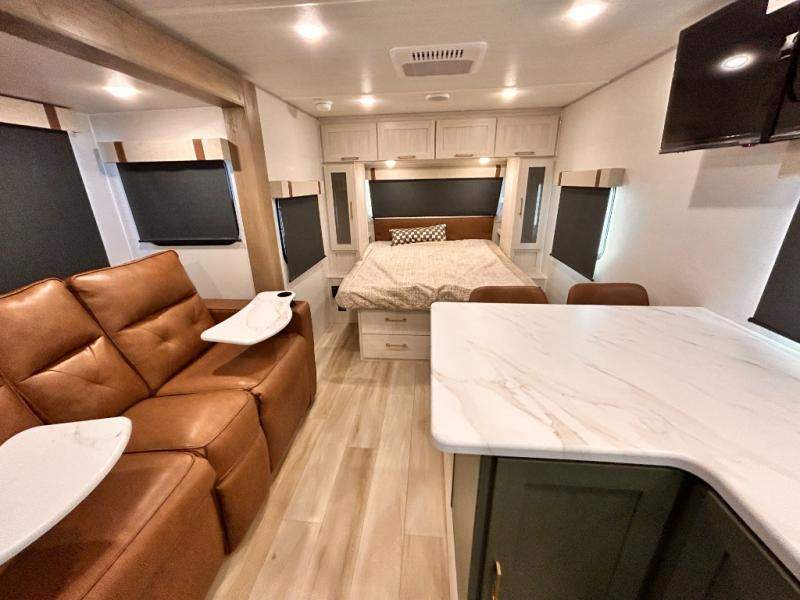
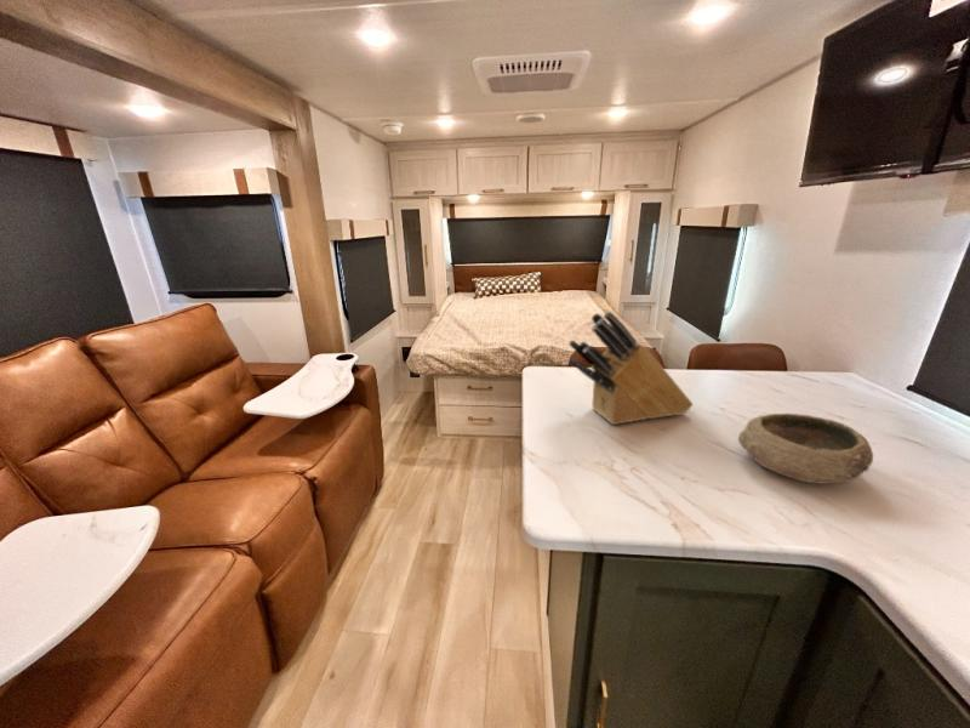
+ bowl (801, 448)
+ knife block (632, 363)
